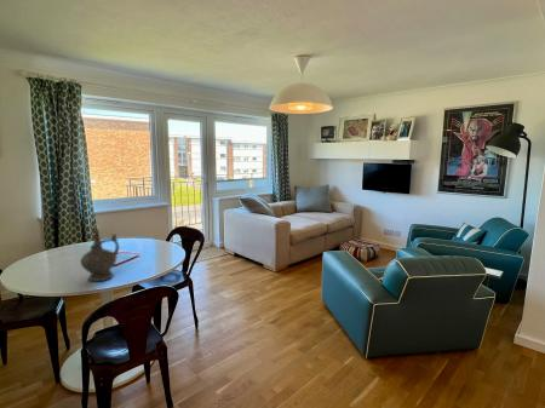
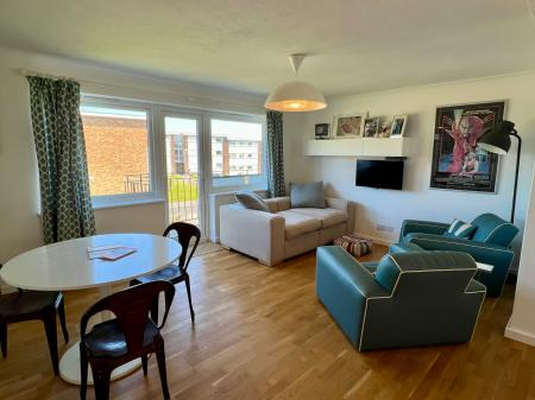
- ceremonial vessel (101, 253)
